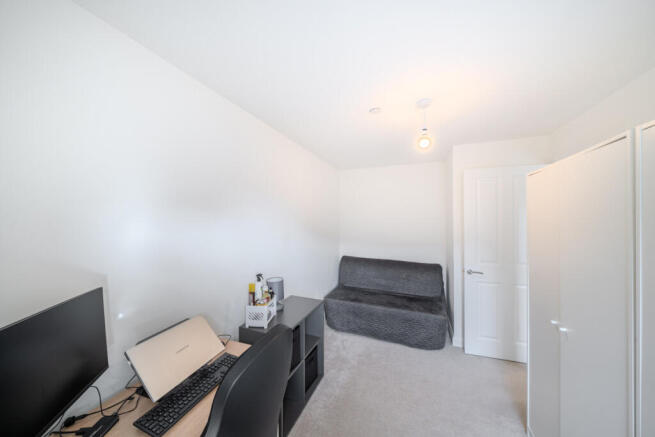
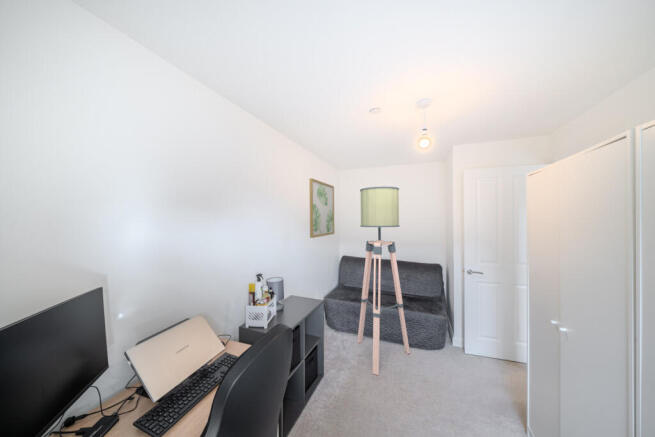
+ wall art (323, 209)
+ floor lamp (379, 272)
